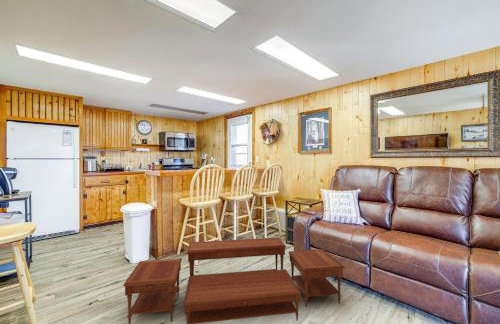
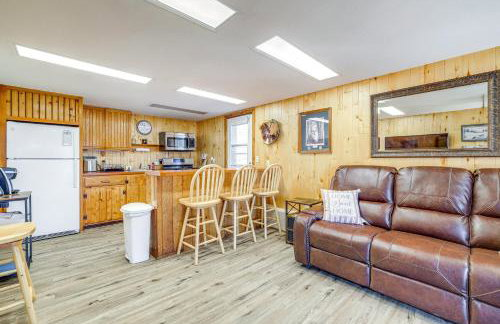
- coffee table (239, 277)
